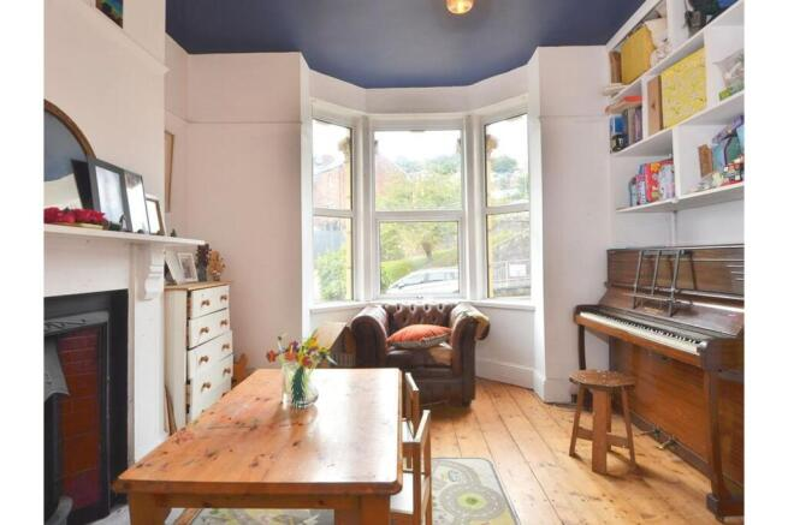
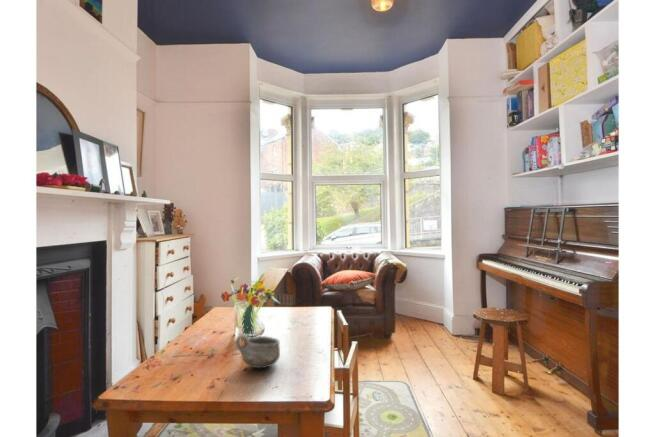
+ bowl (258, 350)
